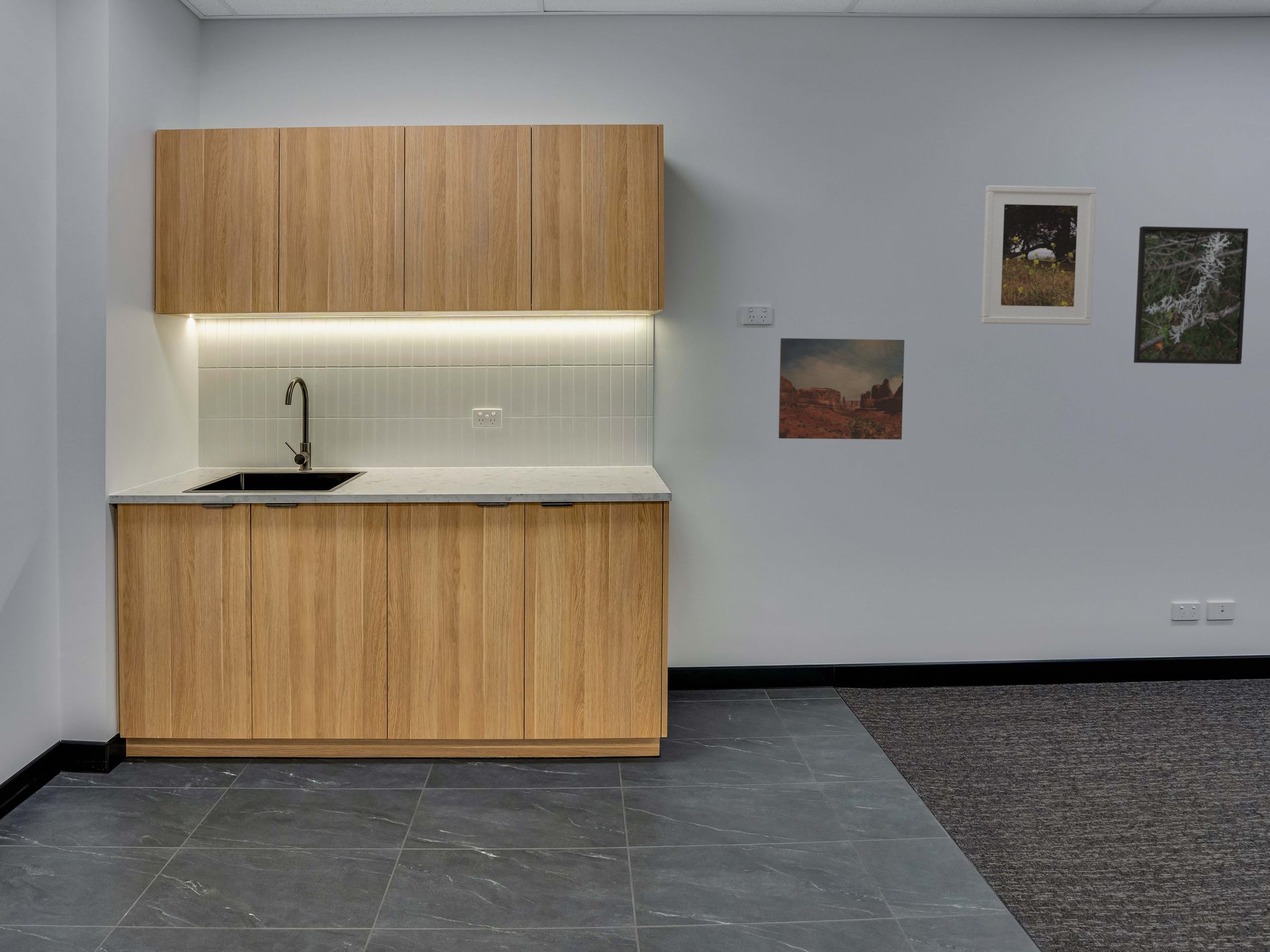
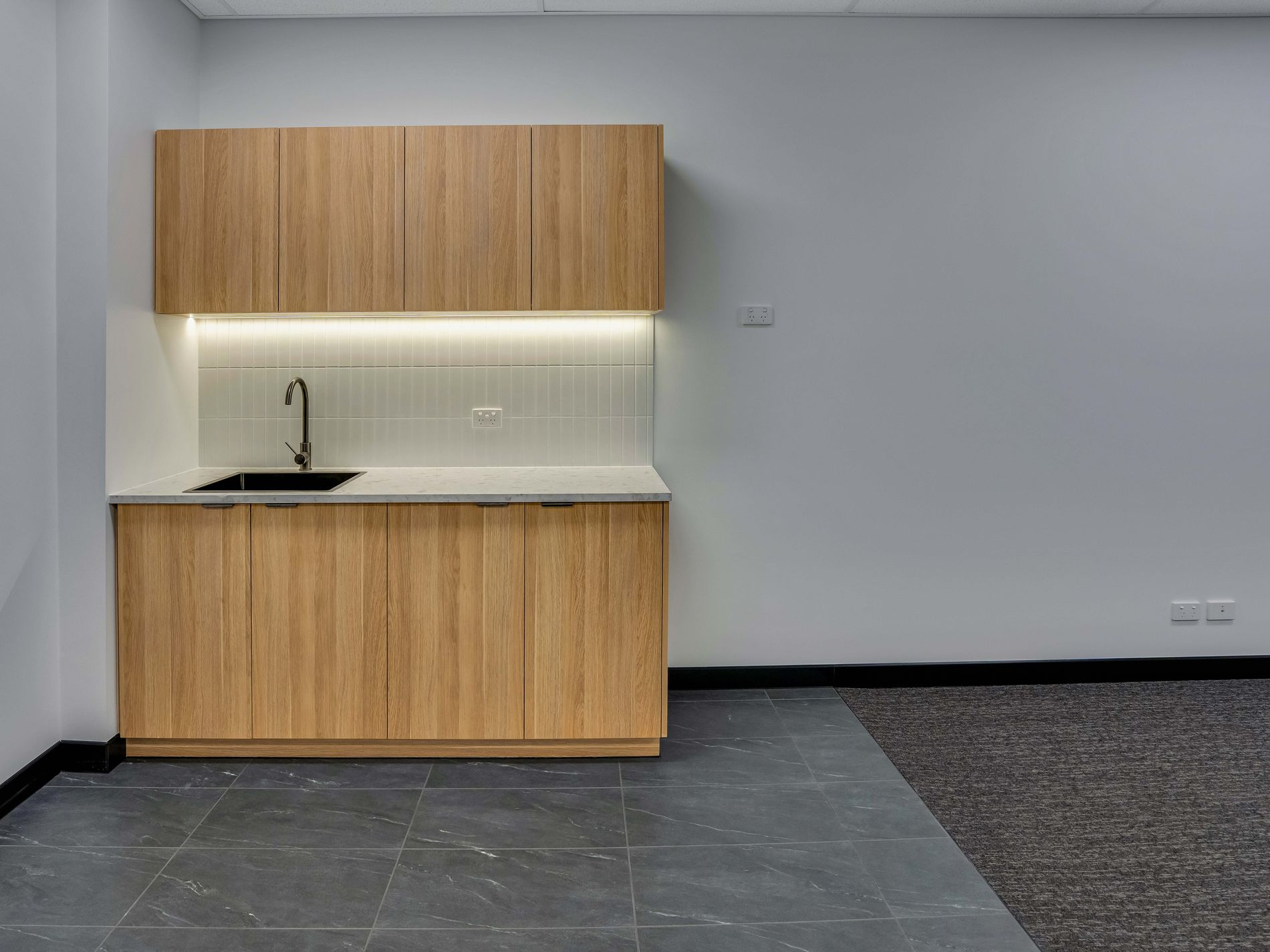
- wall art (841, 389)
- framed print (1190, 295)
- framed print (1038, 256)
